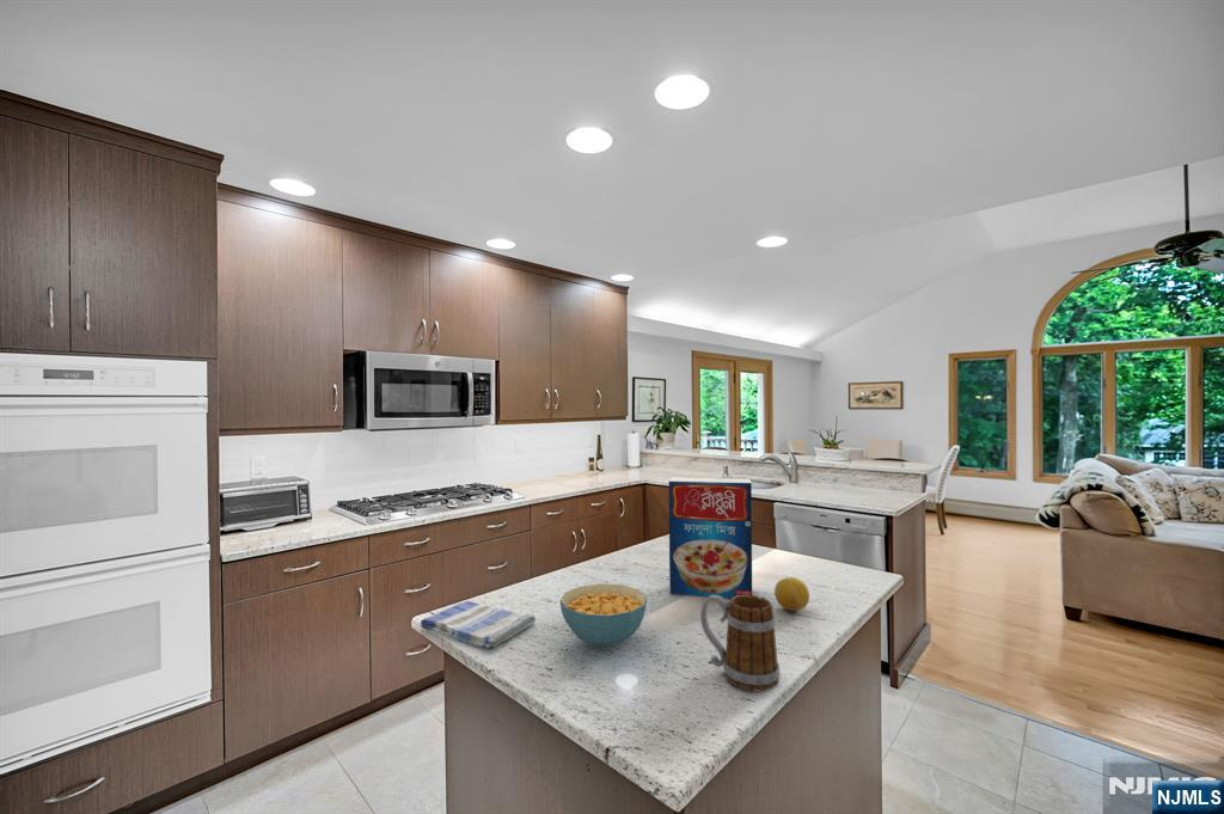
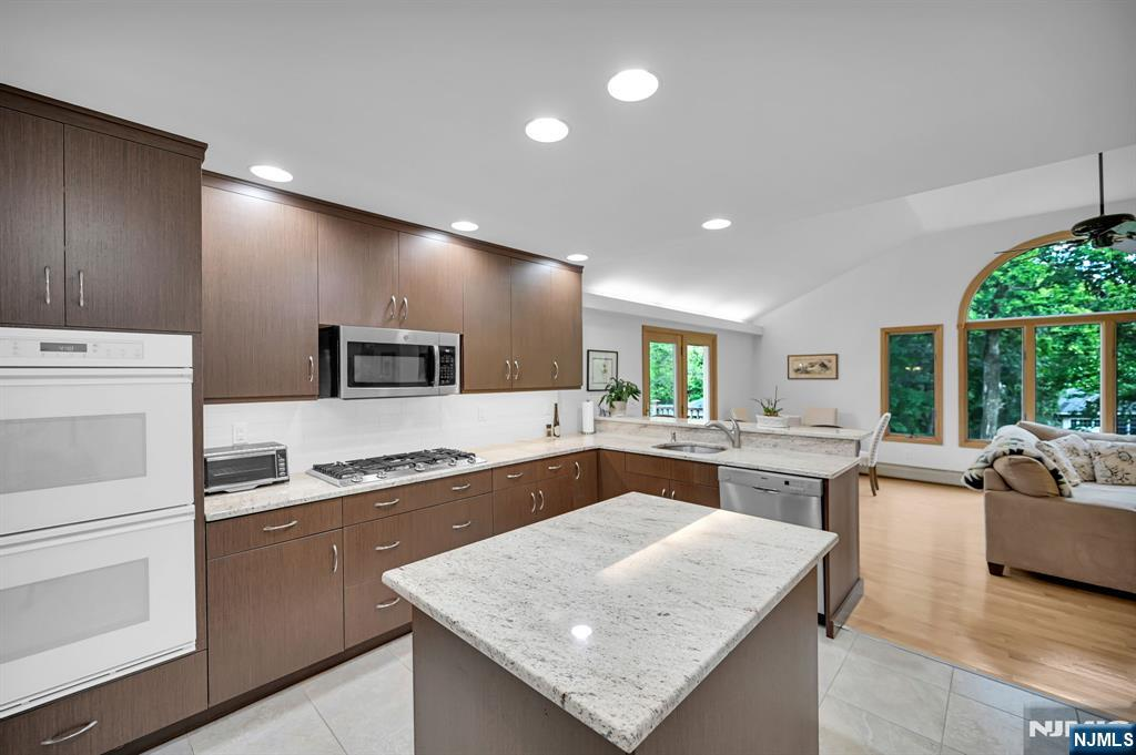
- cereal bowl (604, 619)
- fruit (791, 593)
- dish towel (478, 620)
- mug (739, 637)
- cereal box (710, 535)
